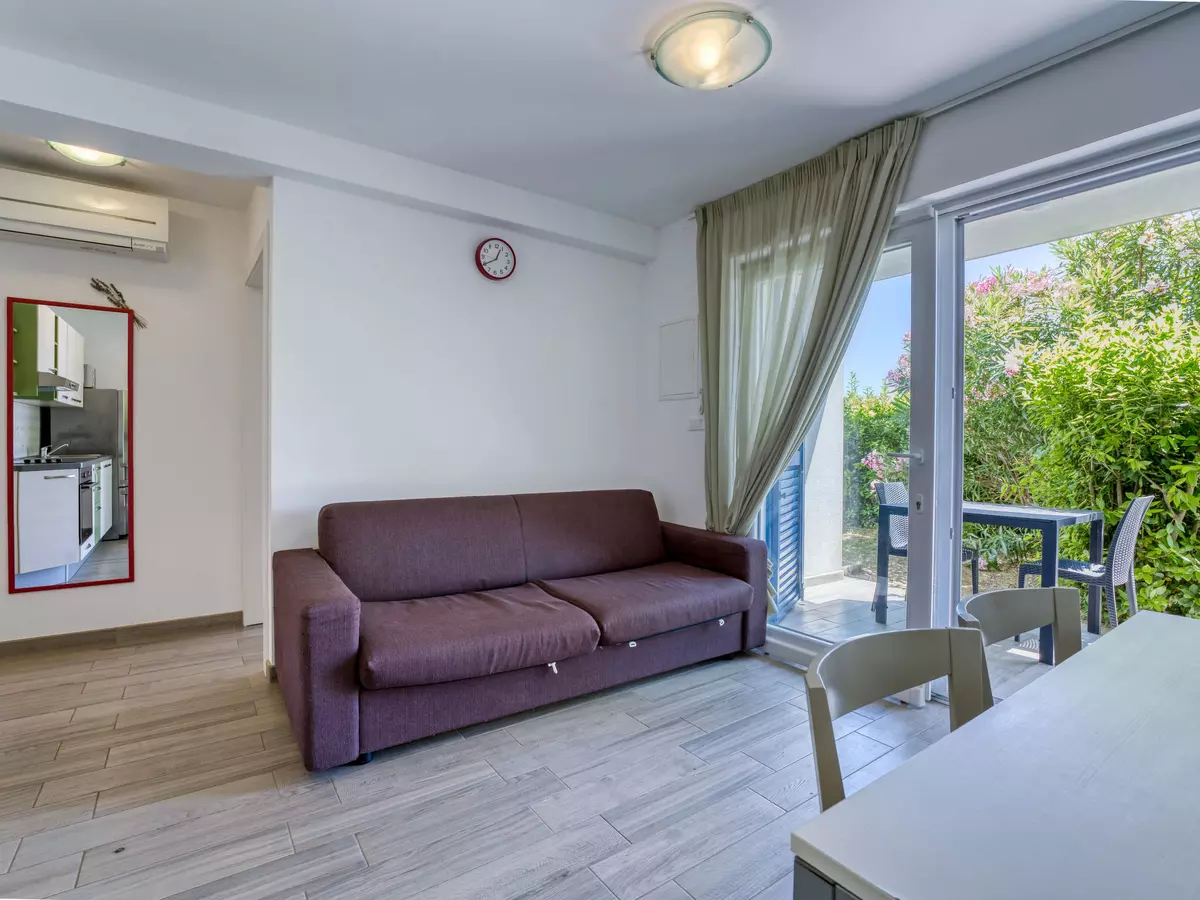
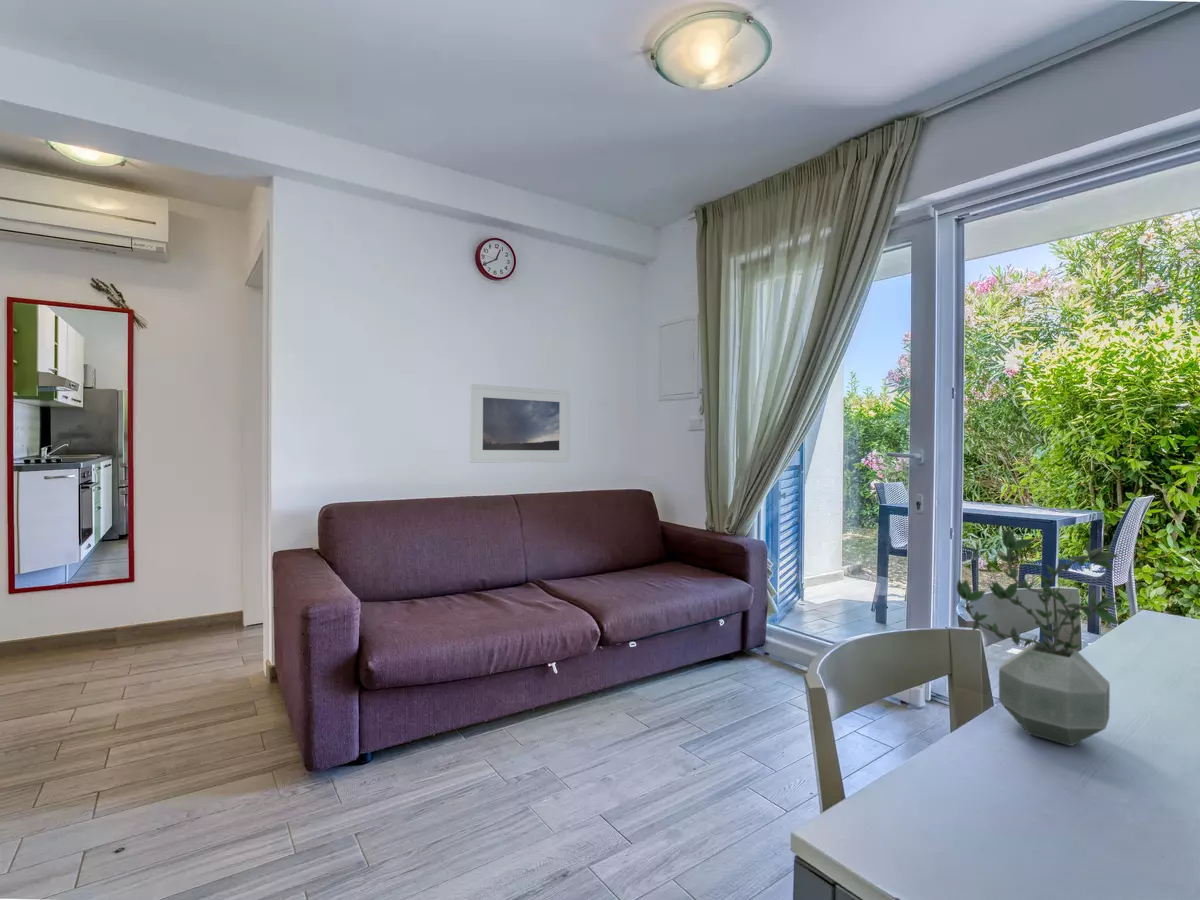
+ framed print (522, 425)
+ potted plant (1037, 624)
